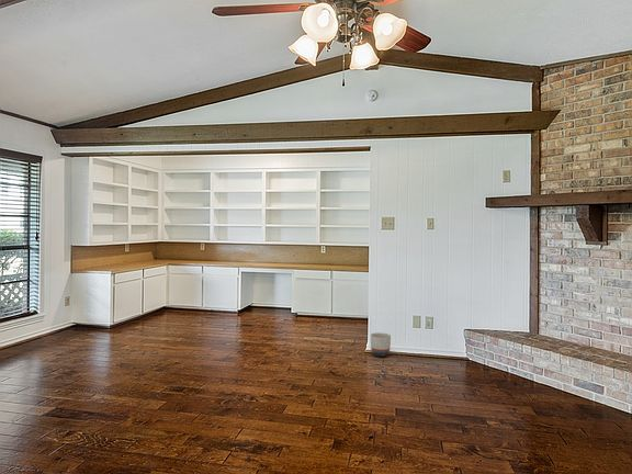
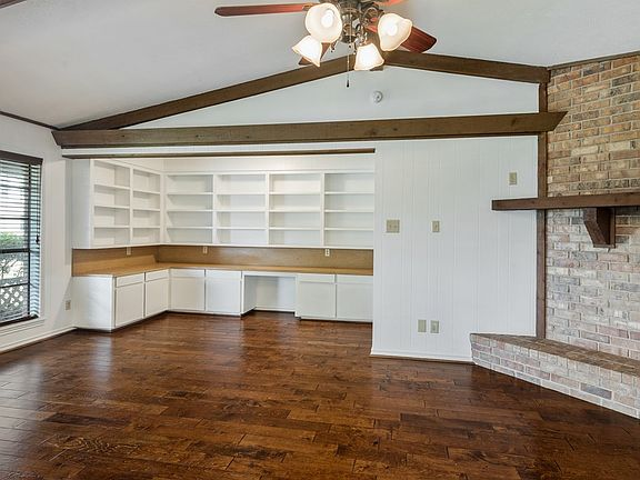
- planter (380, 345)
